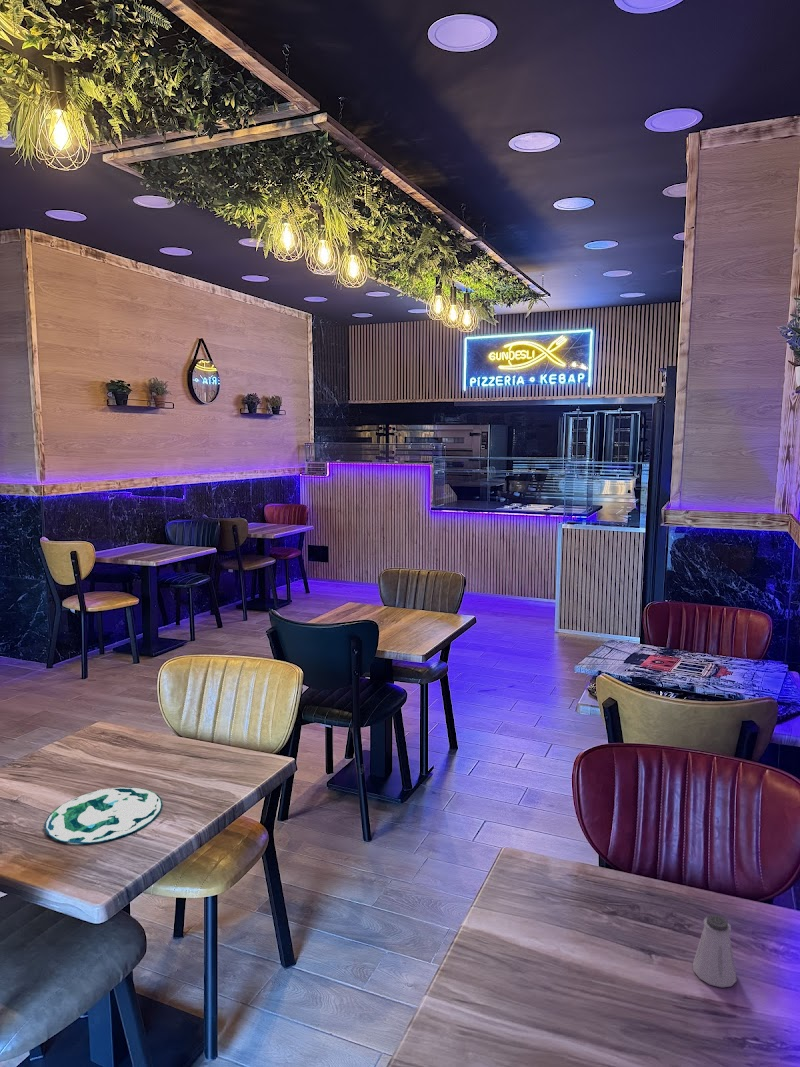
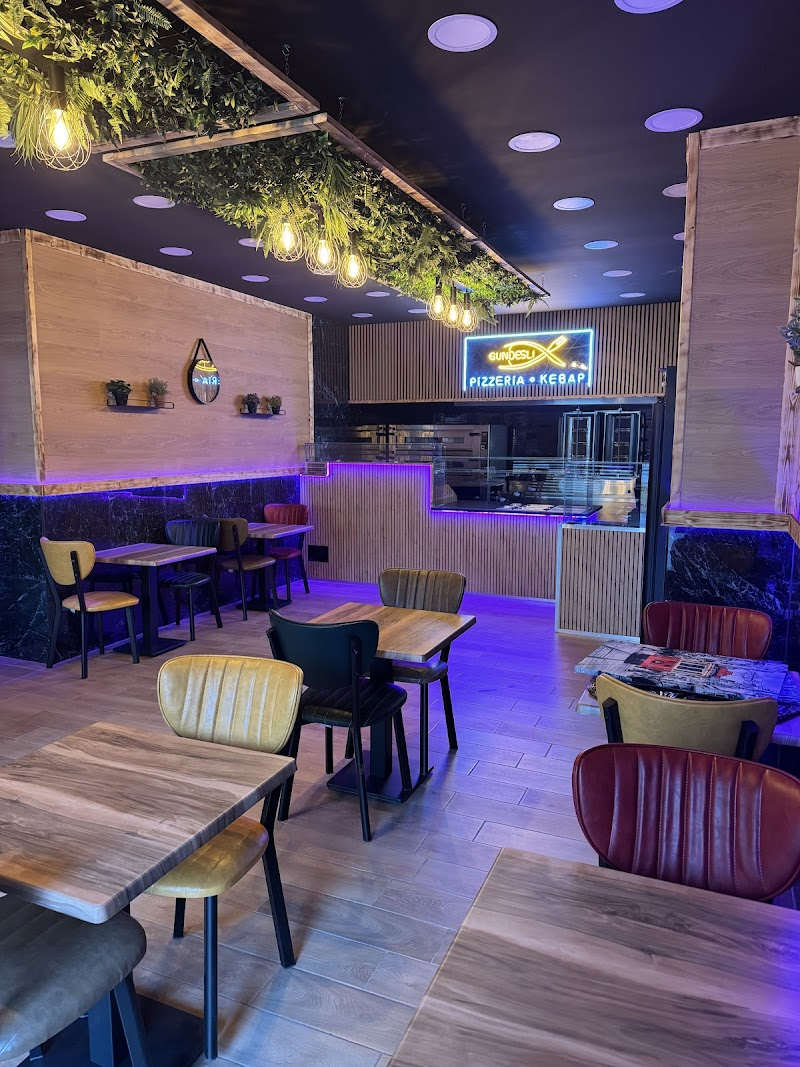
- saltshaker (715, 946)
- plate (105, 808)
